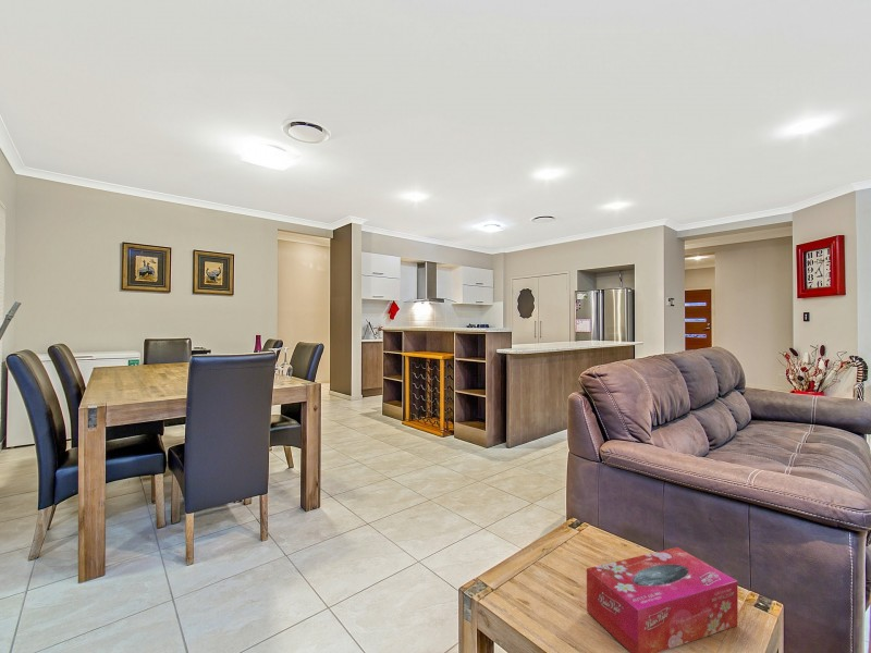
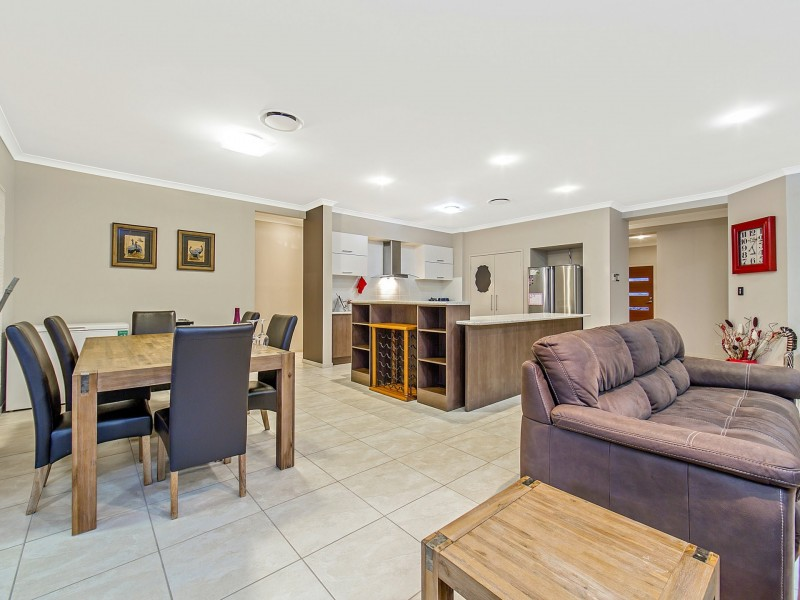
- tissue box (660, 595)
